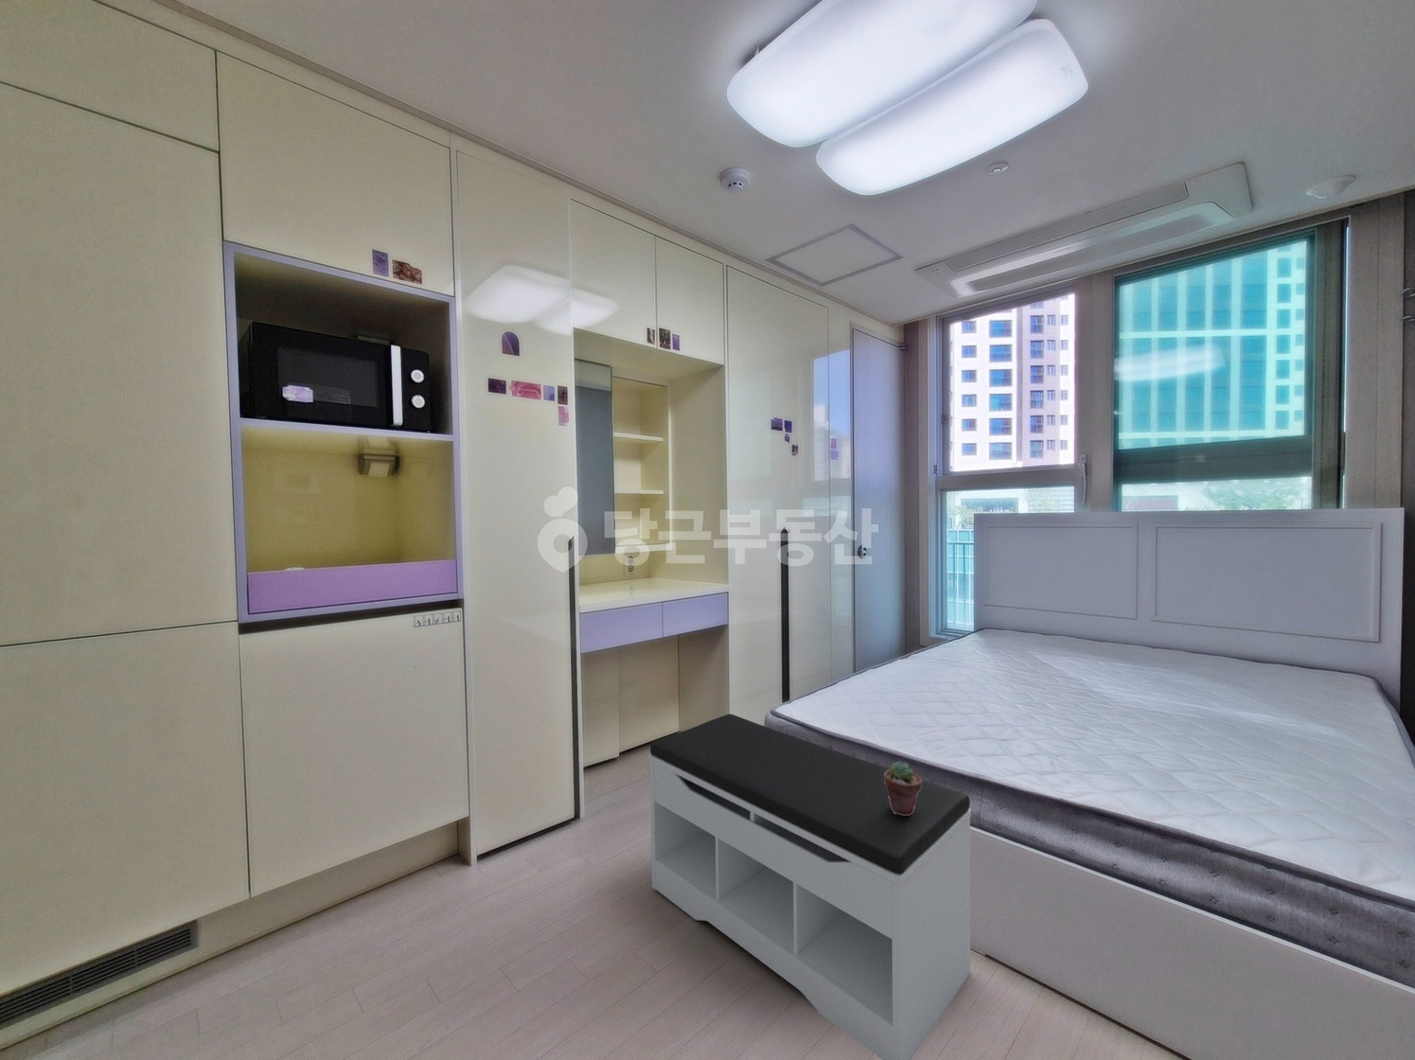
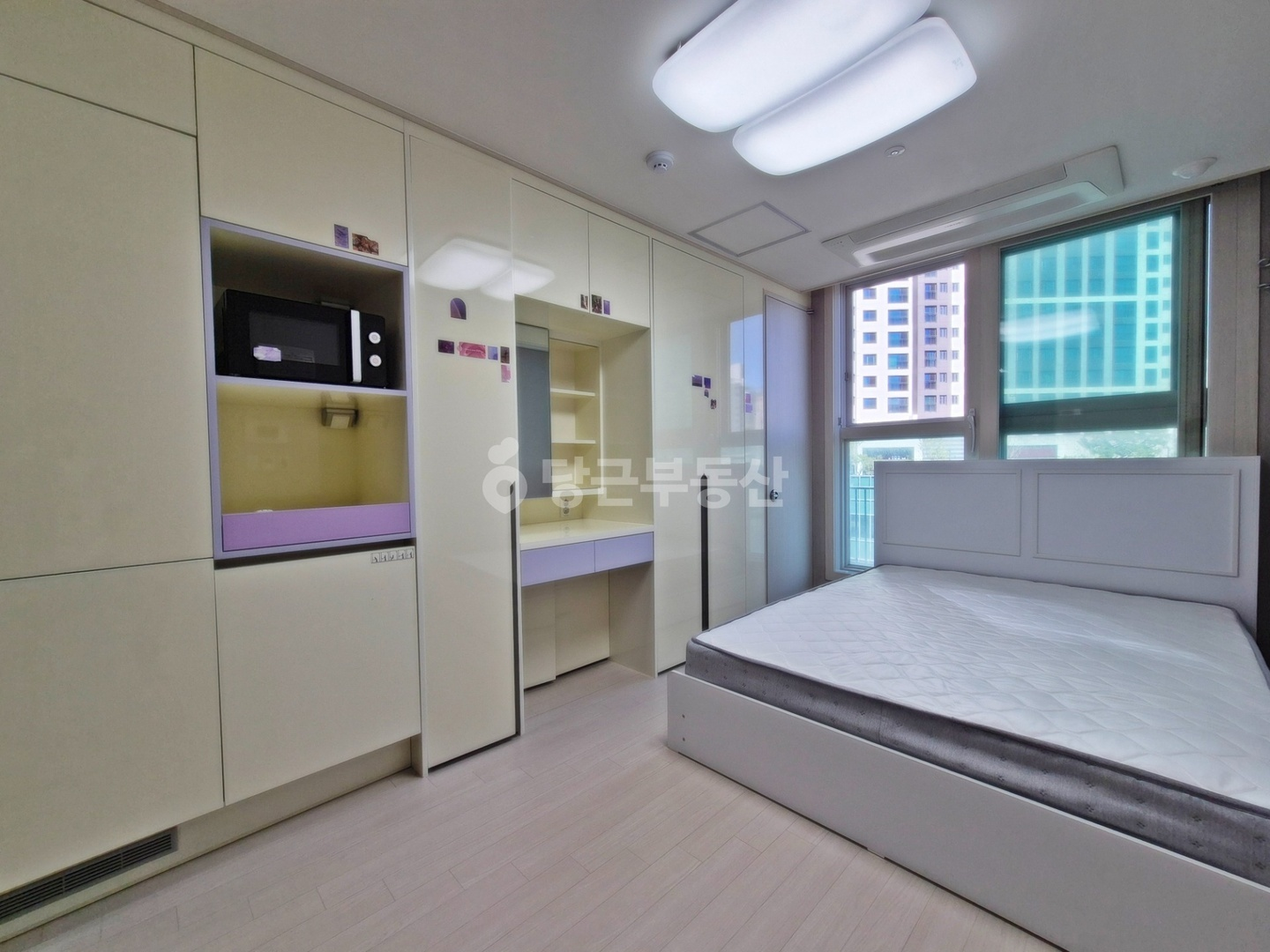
- potted succulent (902, 785)
- bench (792, 845)
